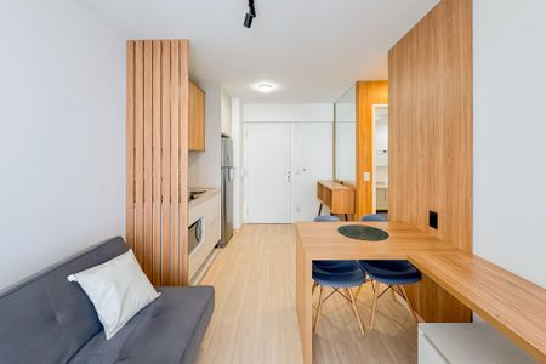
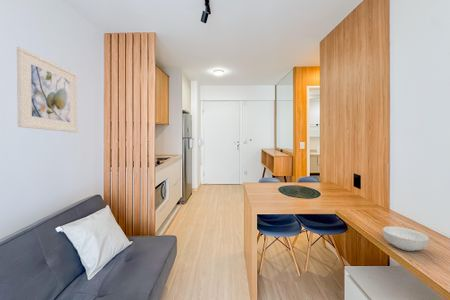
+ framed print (52, 96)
+ cereal bowl (404, 239)
